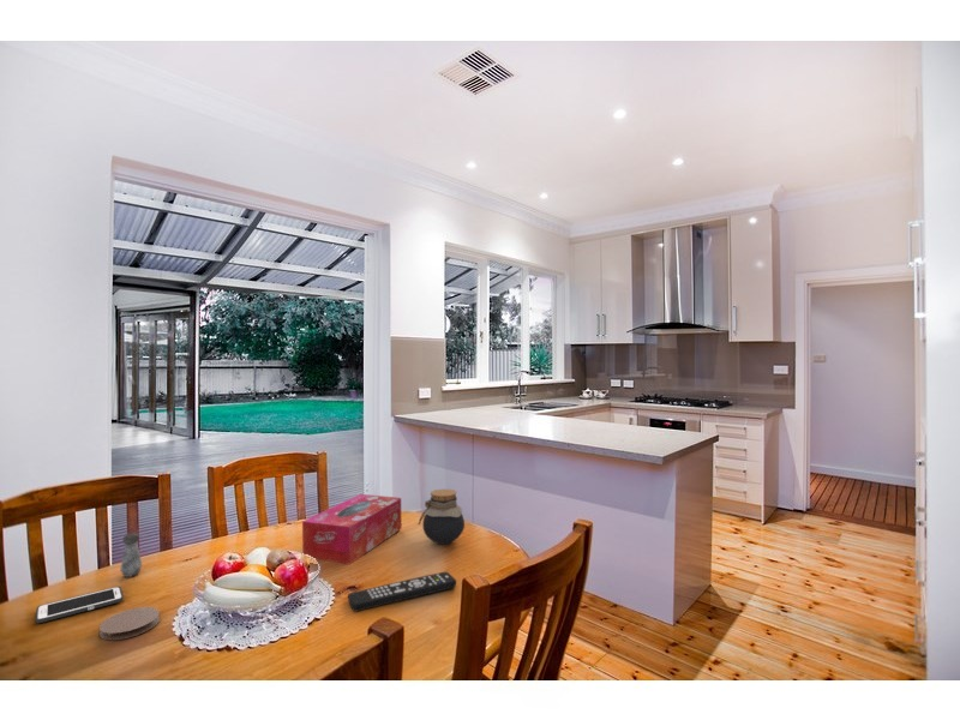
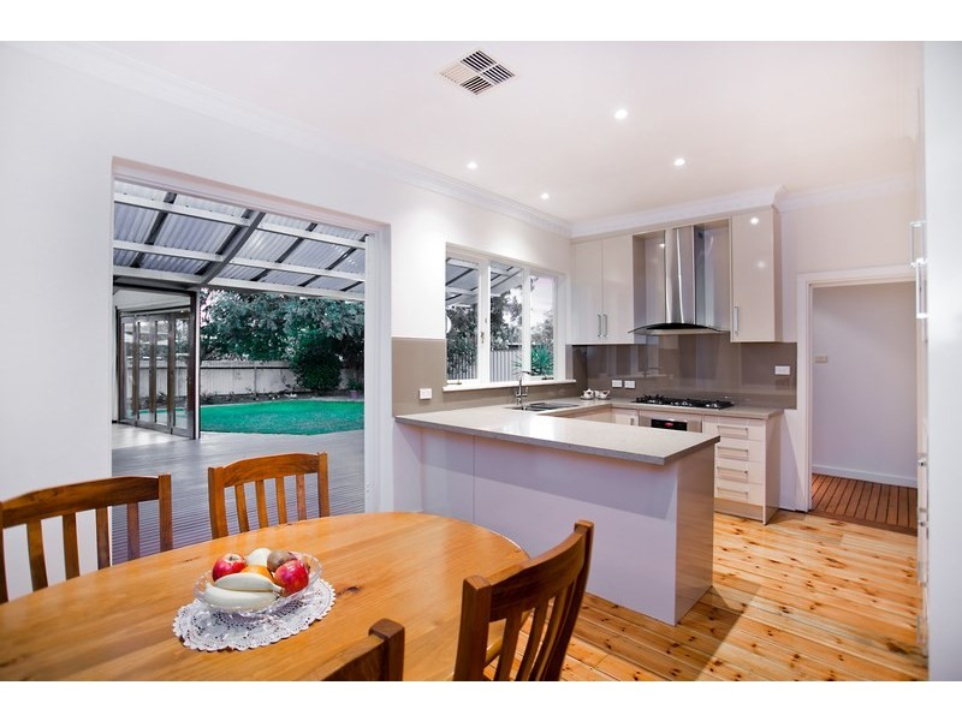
- coaster (130, 623)
- cell phone (80, 604)
- tissue box (355, 524)
- remote control (403, 590)
- jar (442, 516)
- salt shaker (131, 554)
